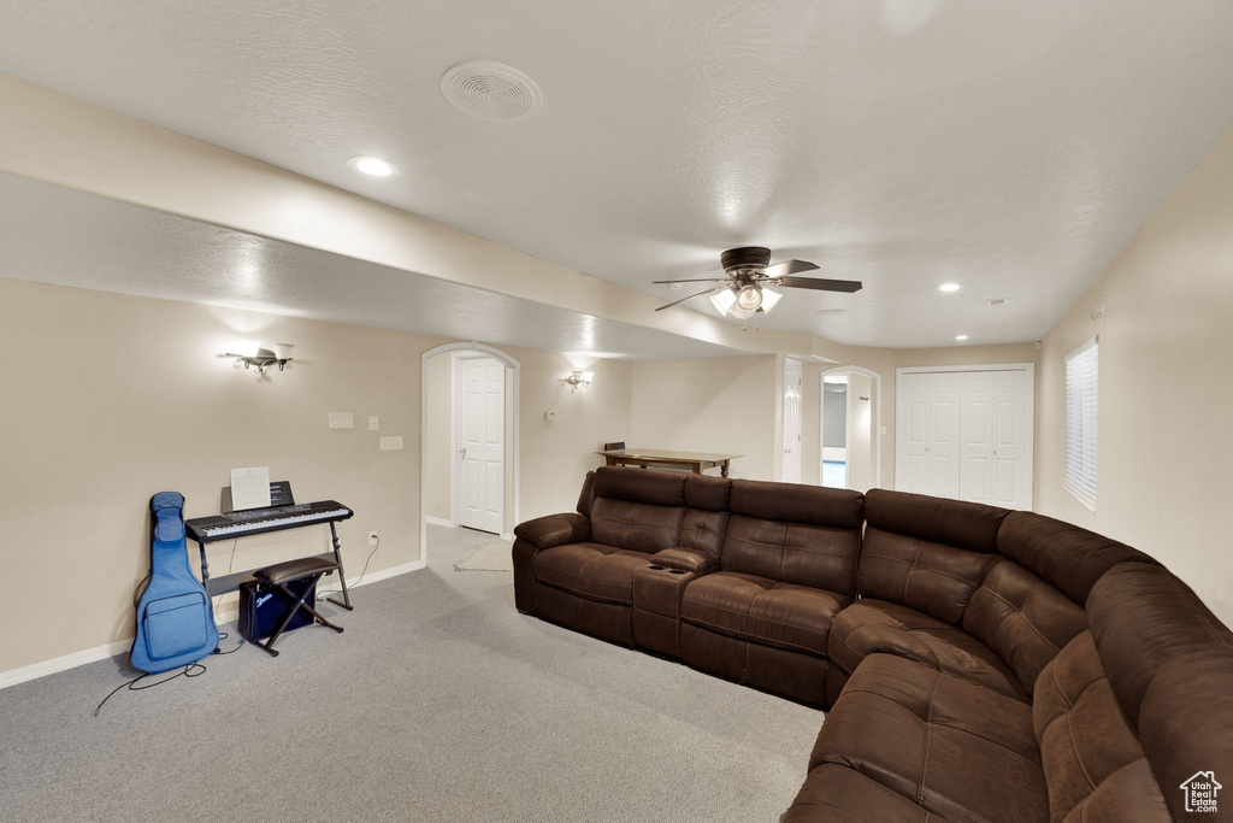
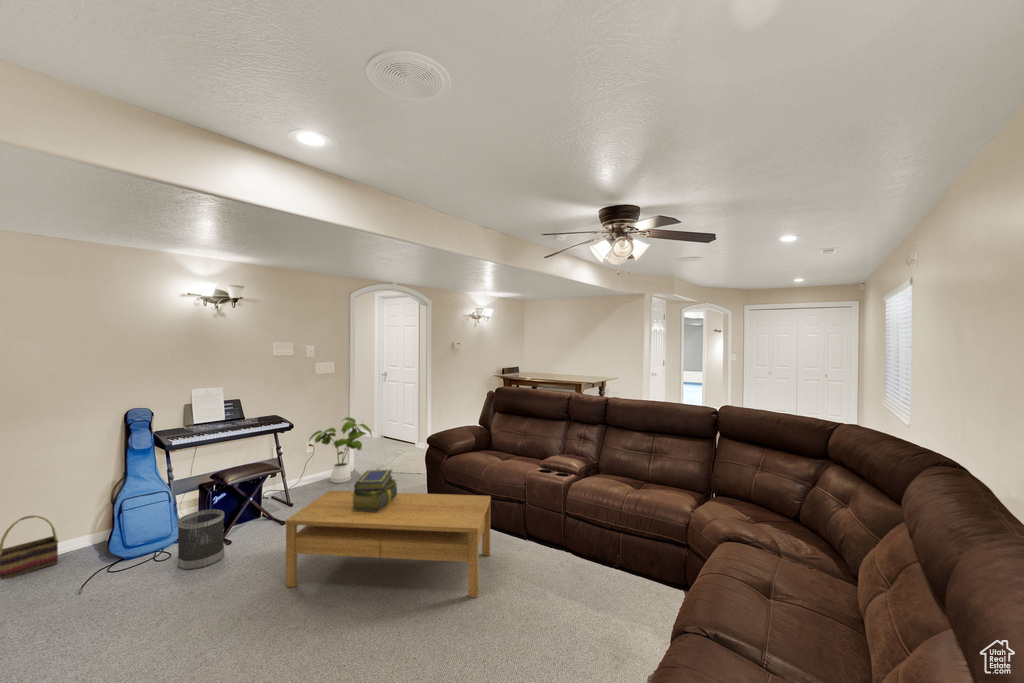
+ basket (28, 542)
+ house plant (348, 448)
+ stack of books (375, 489)
+ coffee table (395, 538)
+ wastebasket (201, 538)
